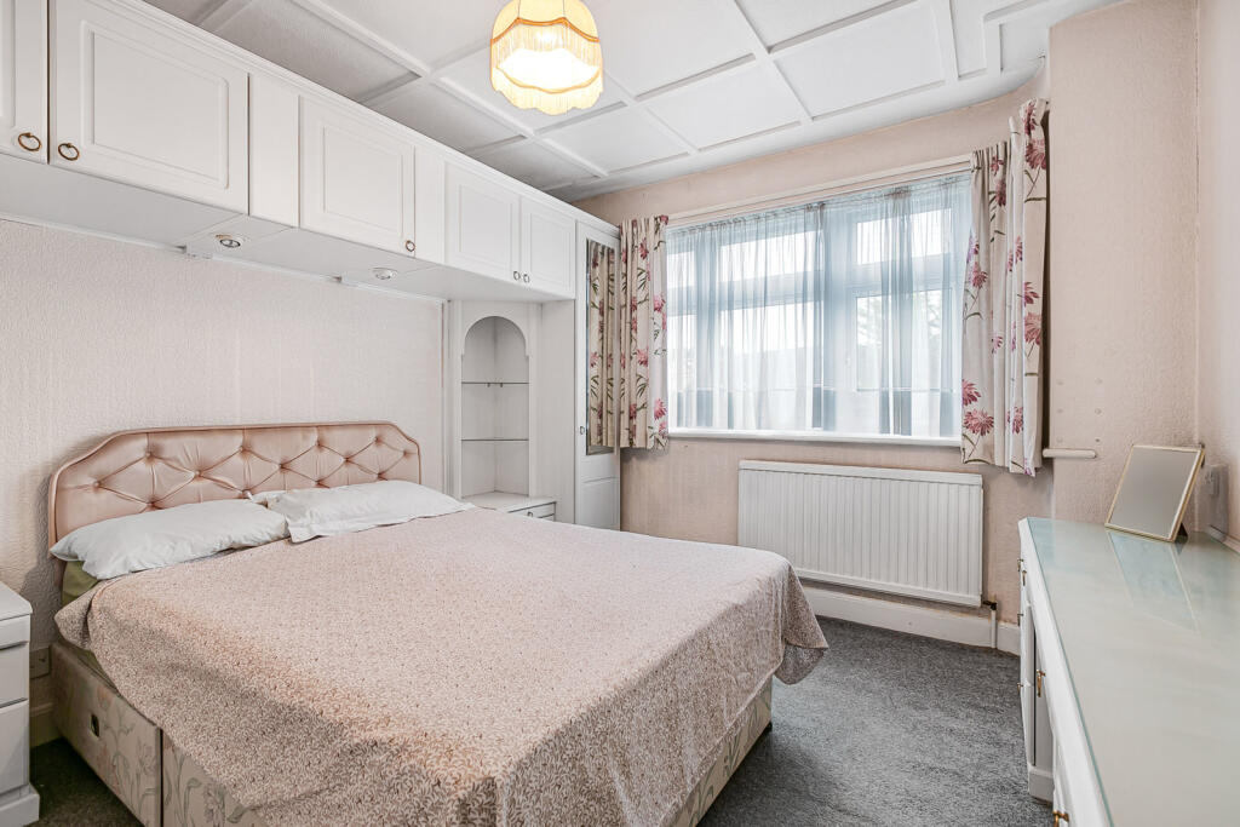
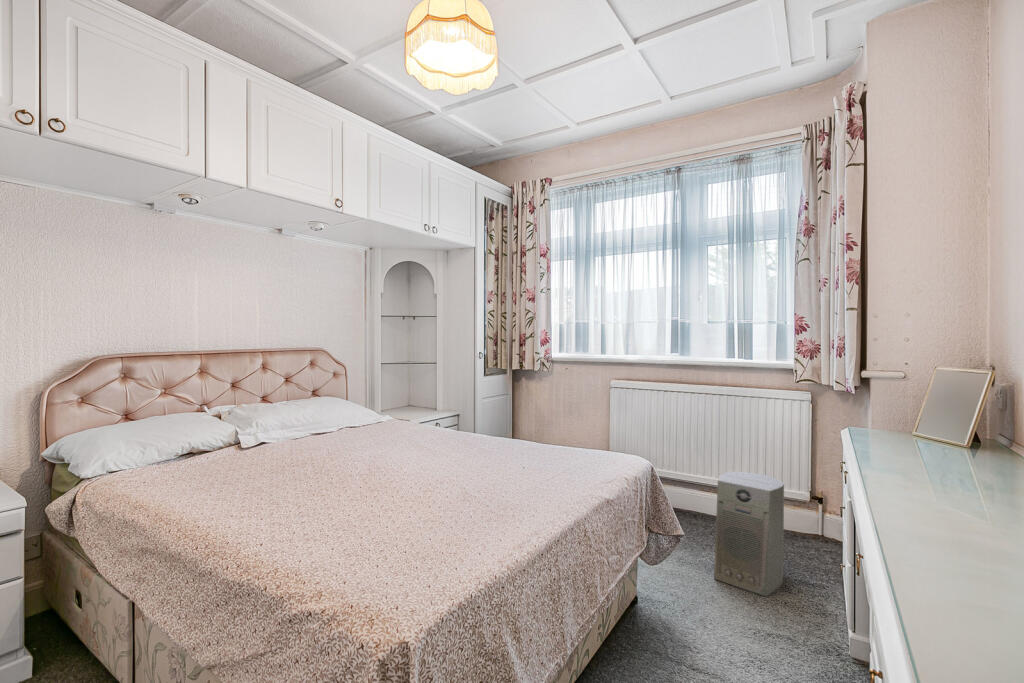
+ fan (750, 527)
